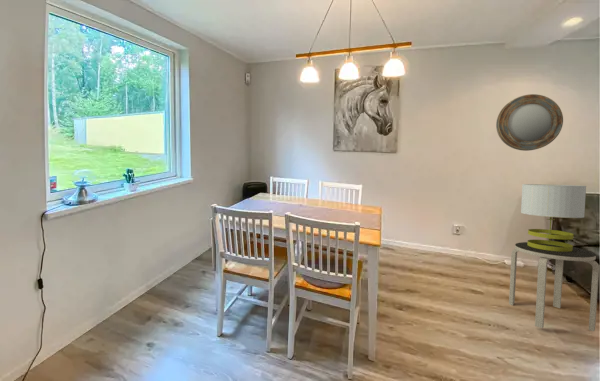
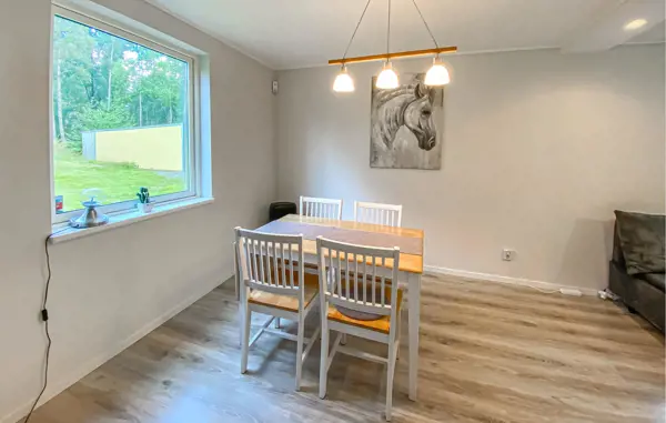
- side table (554, 283)
- table lamp (550, 216)
- home mirror (528, 122)
